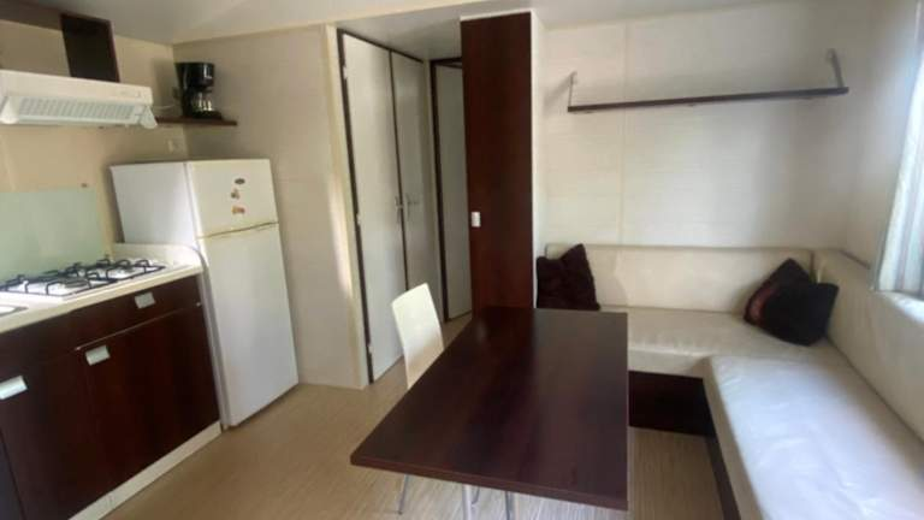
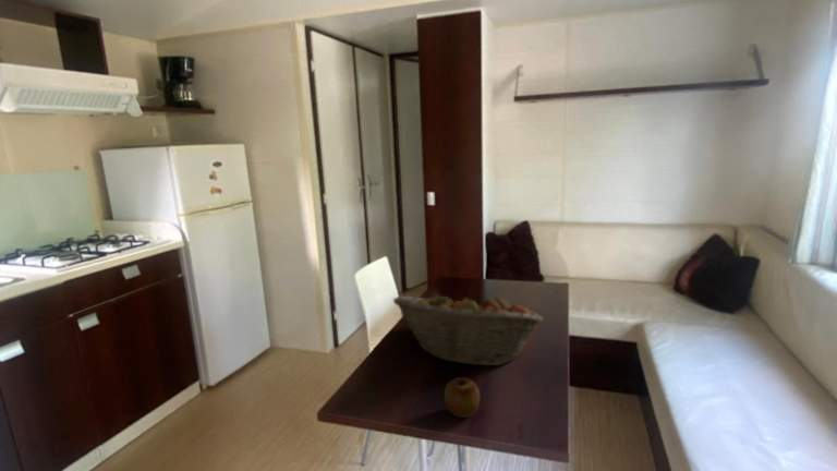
+ apple (462, 395)
+ fruit basket (464, 318)
